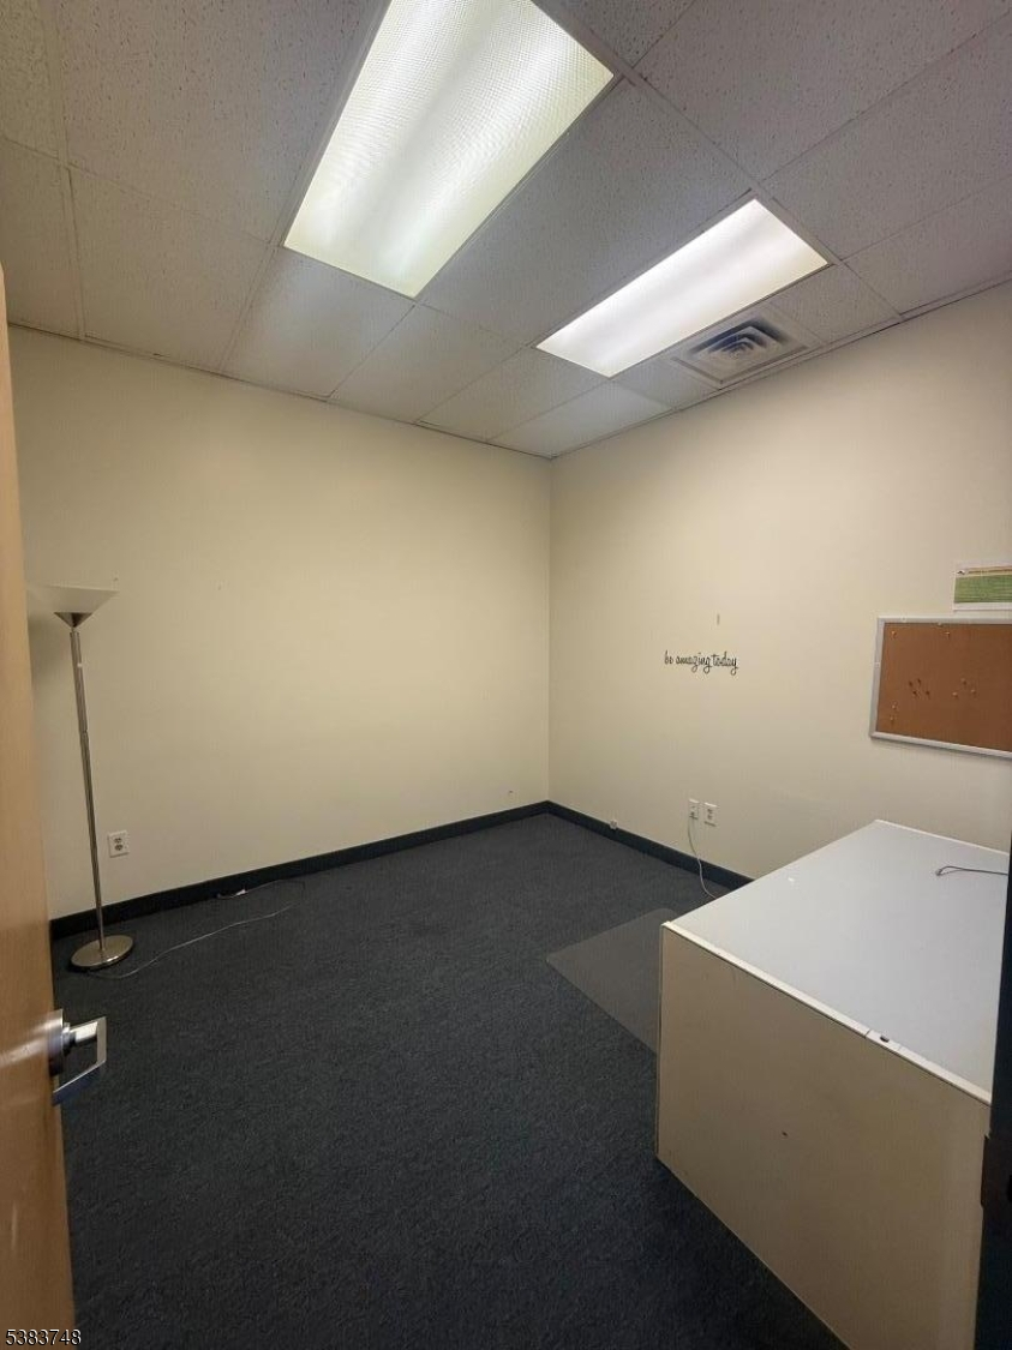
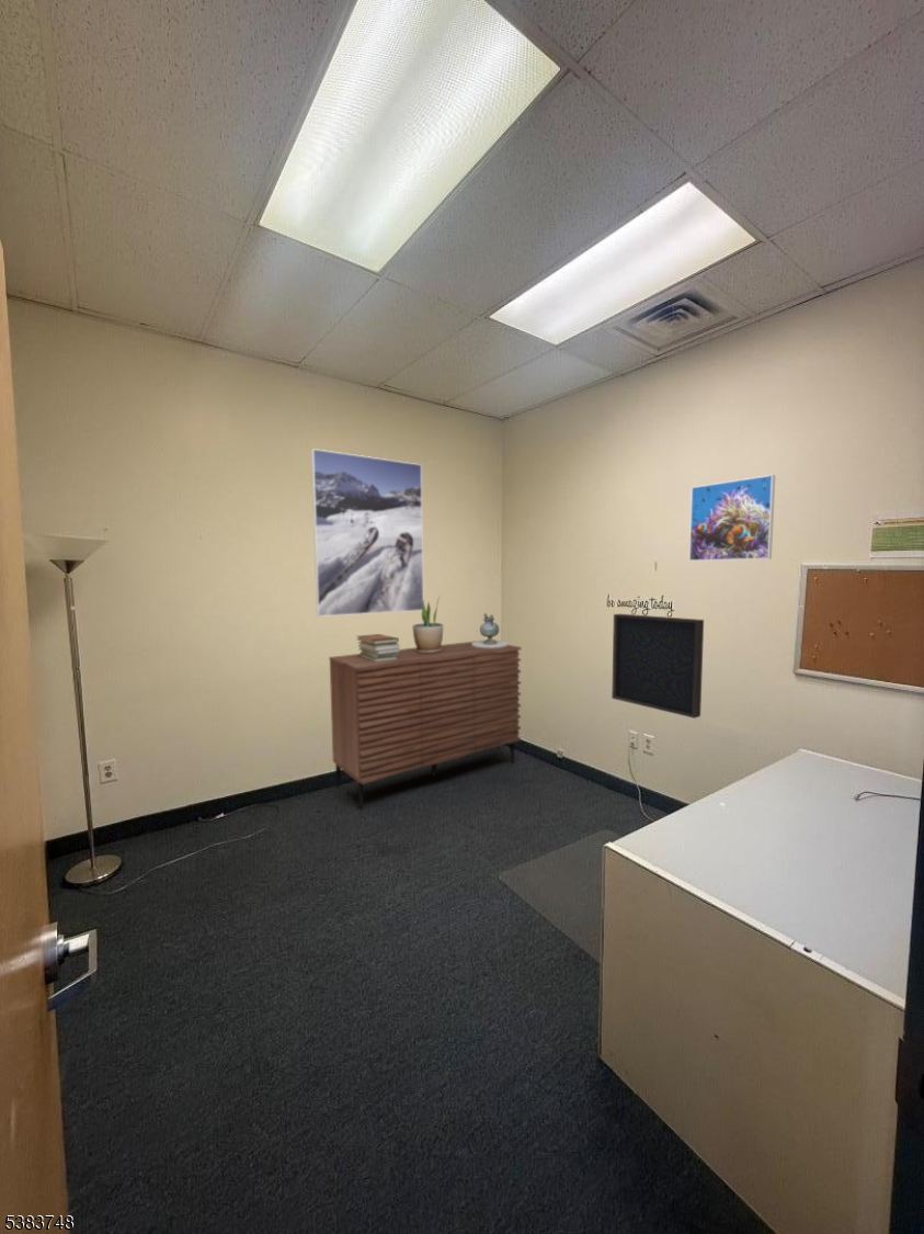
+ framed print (729, 521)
+ potted plant (427, 623)
+ sideboard (431, 714)
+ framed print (372, 535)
+ display panel (654, 661)
+ book stack (377, 647)
+ decorative vase (490, 629)
